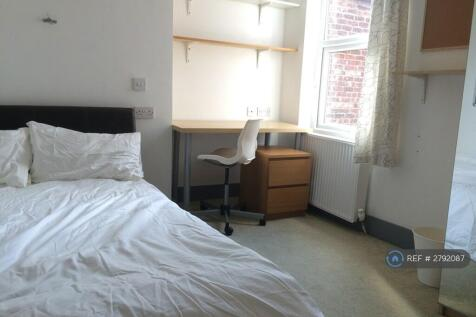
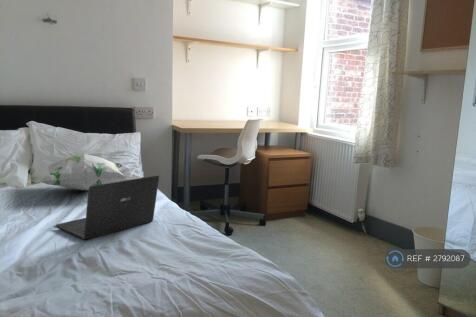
+ decorative pillow (86, 172)
+ laptop (108, 200)
